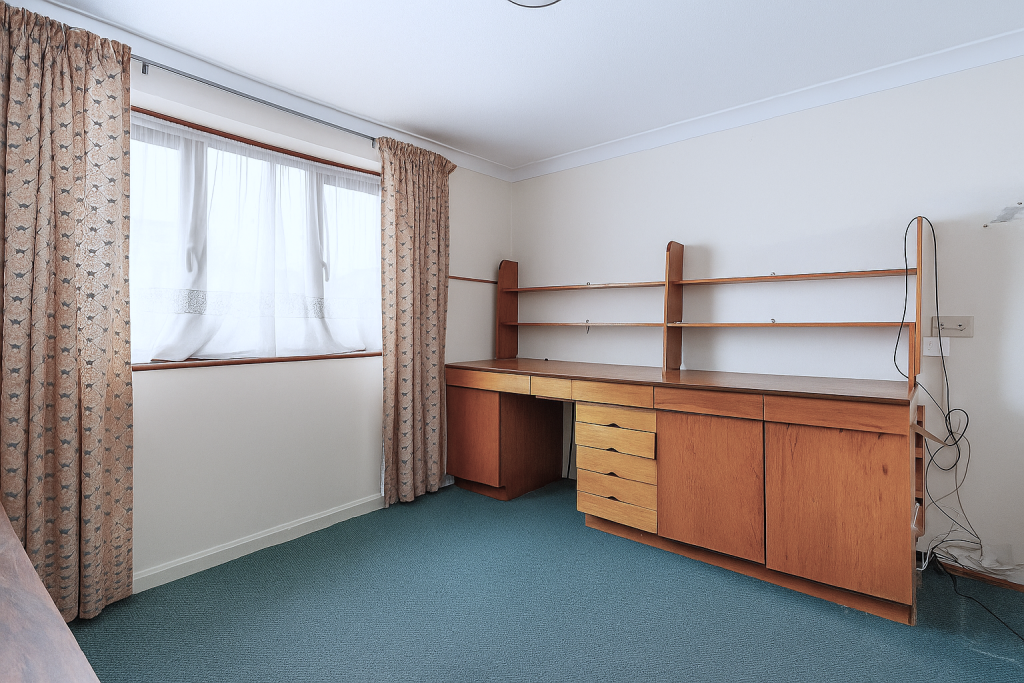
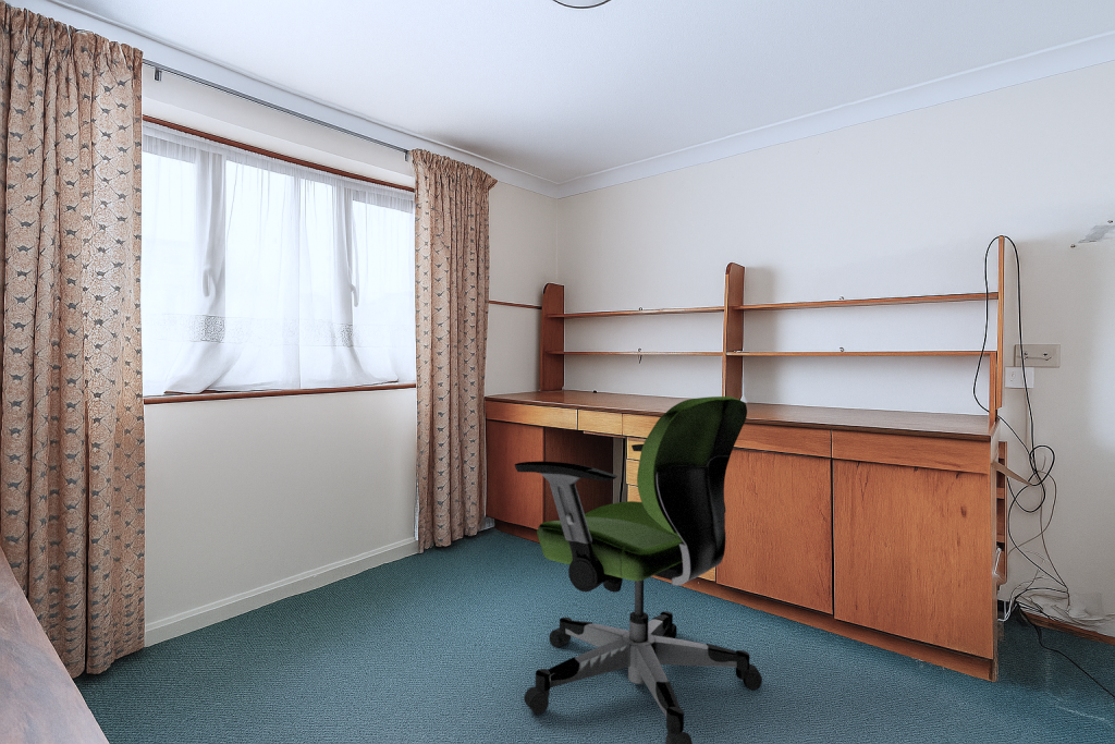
+ office chair (630, 536)
